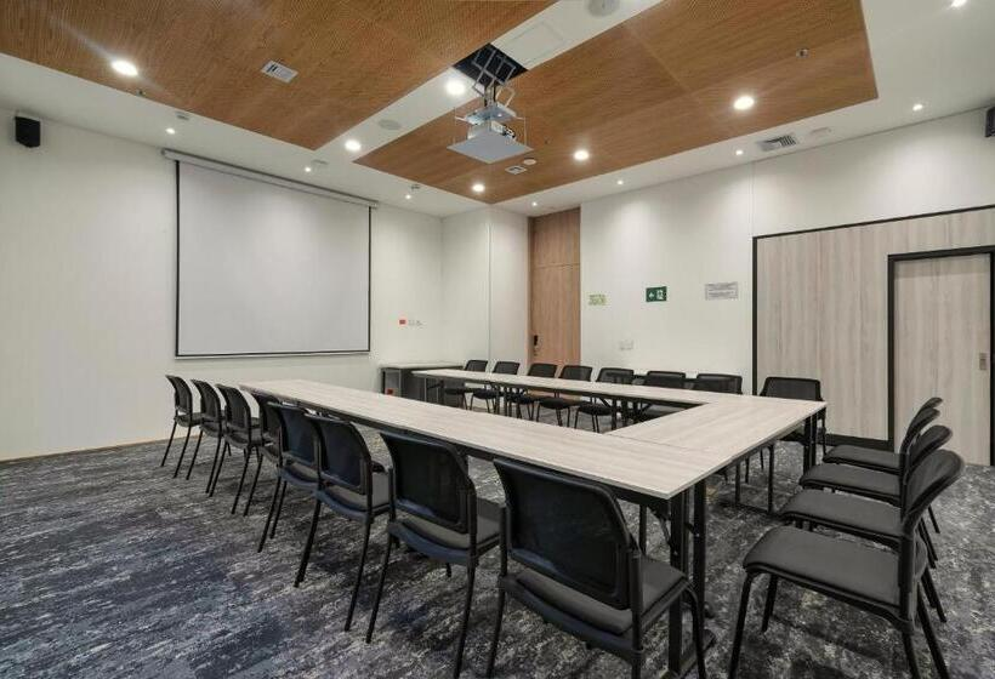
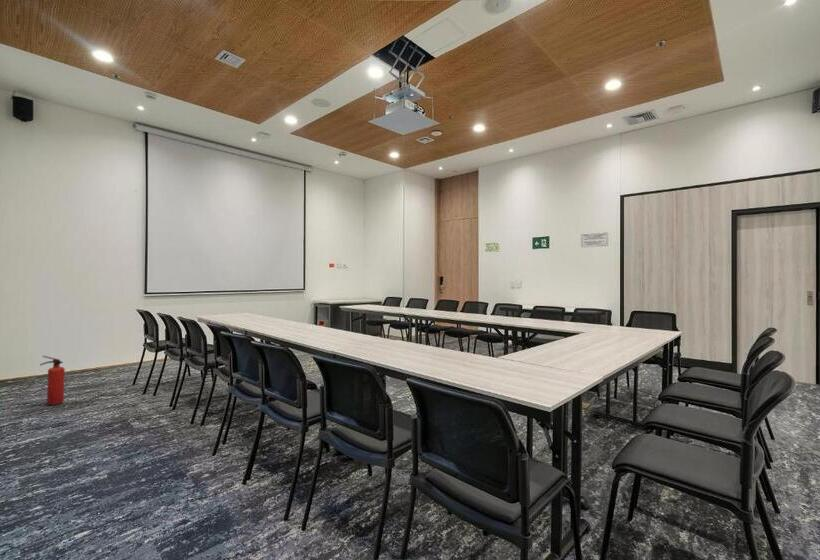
+ fire extinguisher (52, 379)
